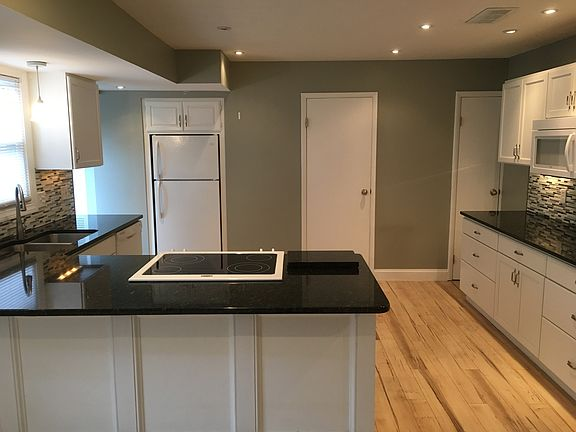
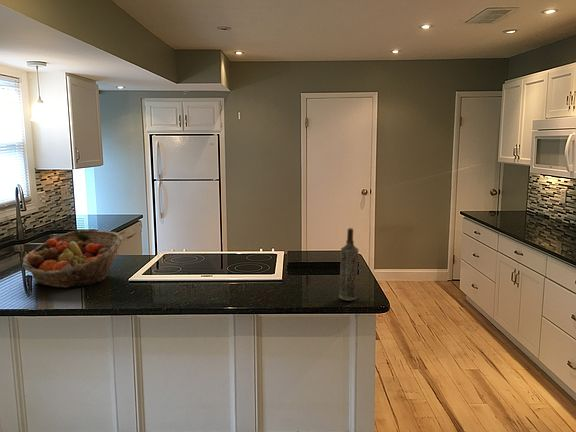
+ fruit basket (74, 257)
+ bottle (348, 263)
